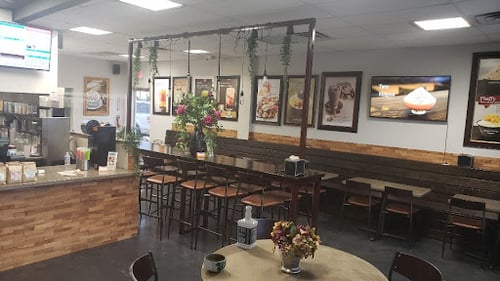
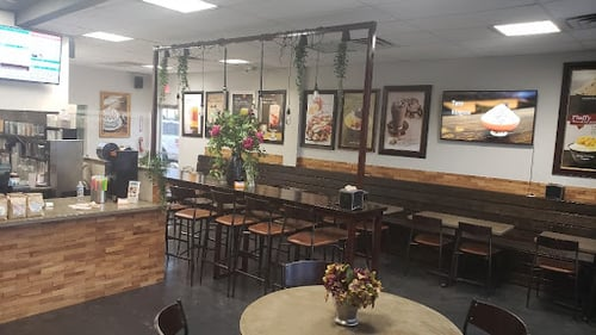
- bowl (214, 263)
- bottle (247, 226)
